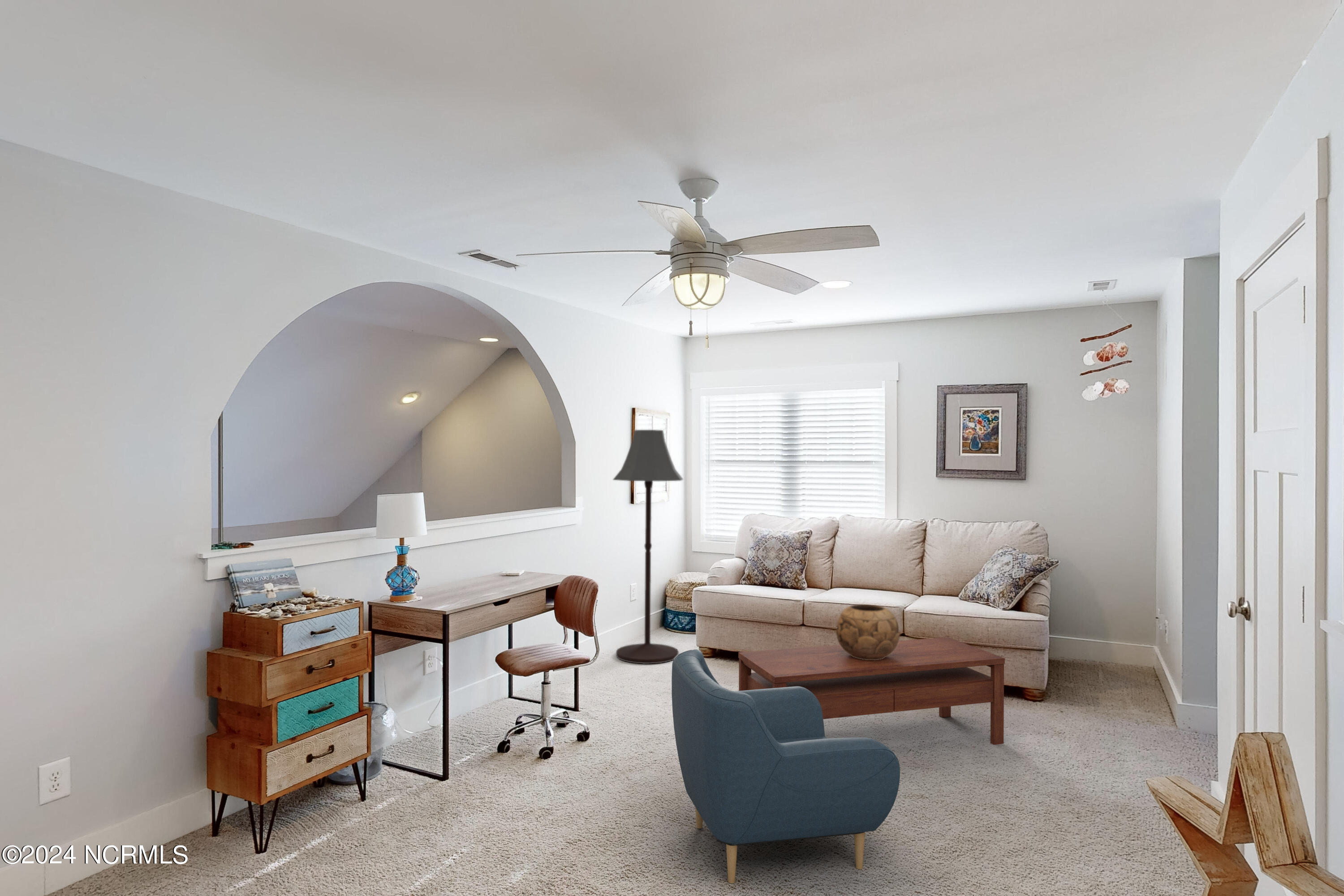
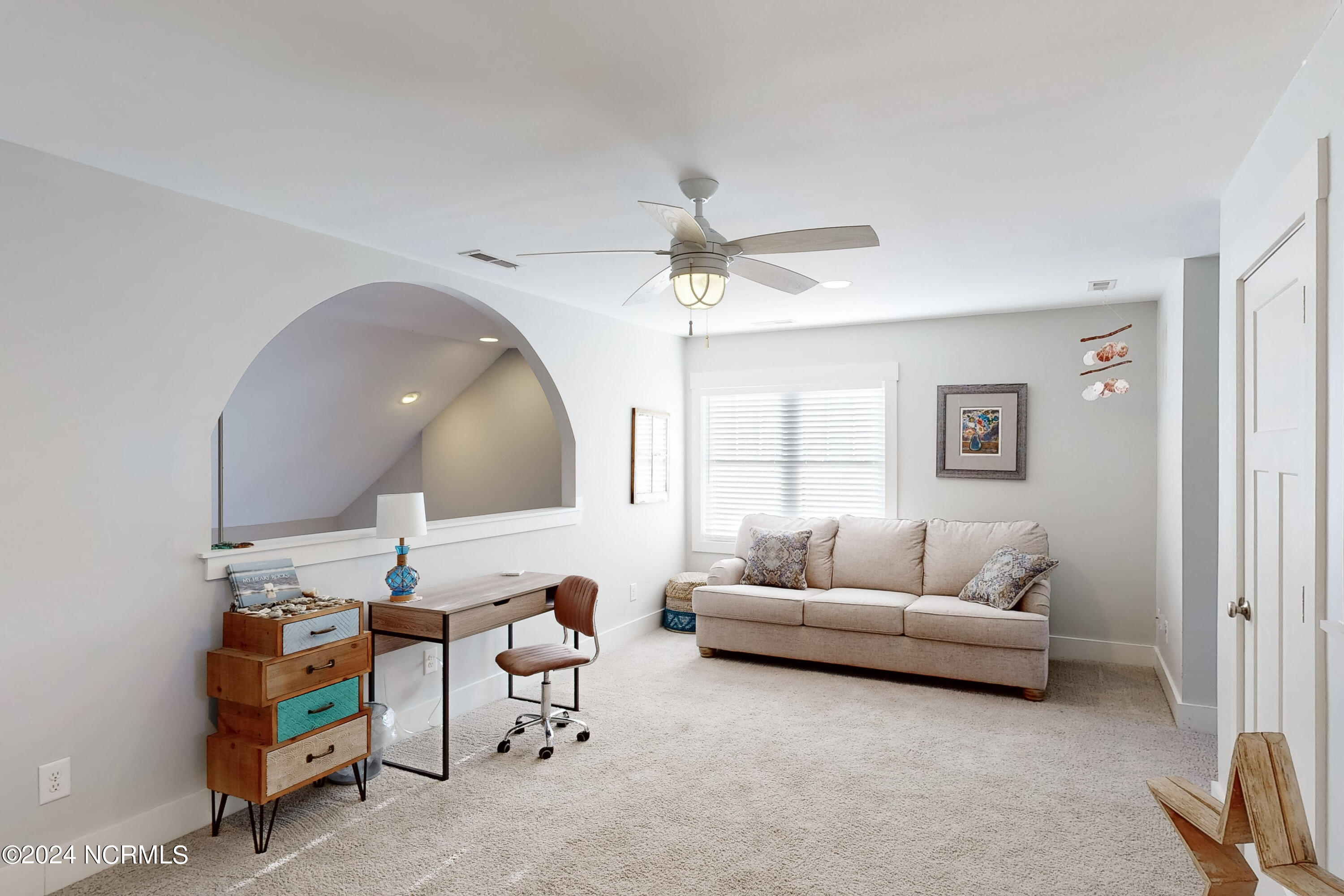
- coffee table (870, 698)
- decorative bowl (867, 631)
- armchair (782, 754)
- floor lamp (648, 543)
